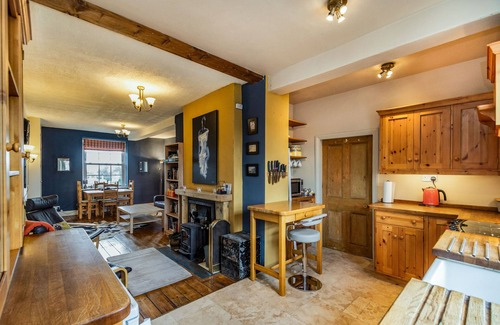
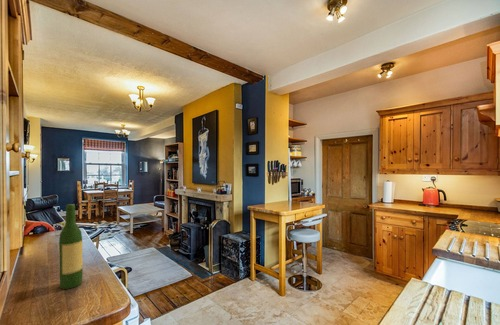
+ wine bottle (71, 244)
